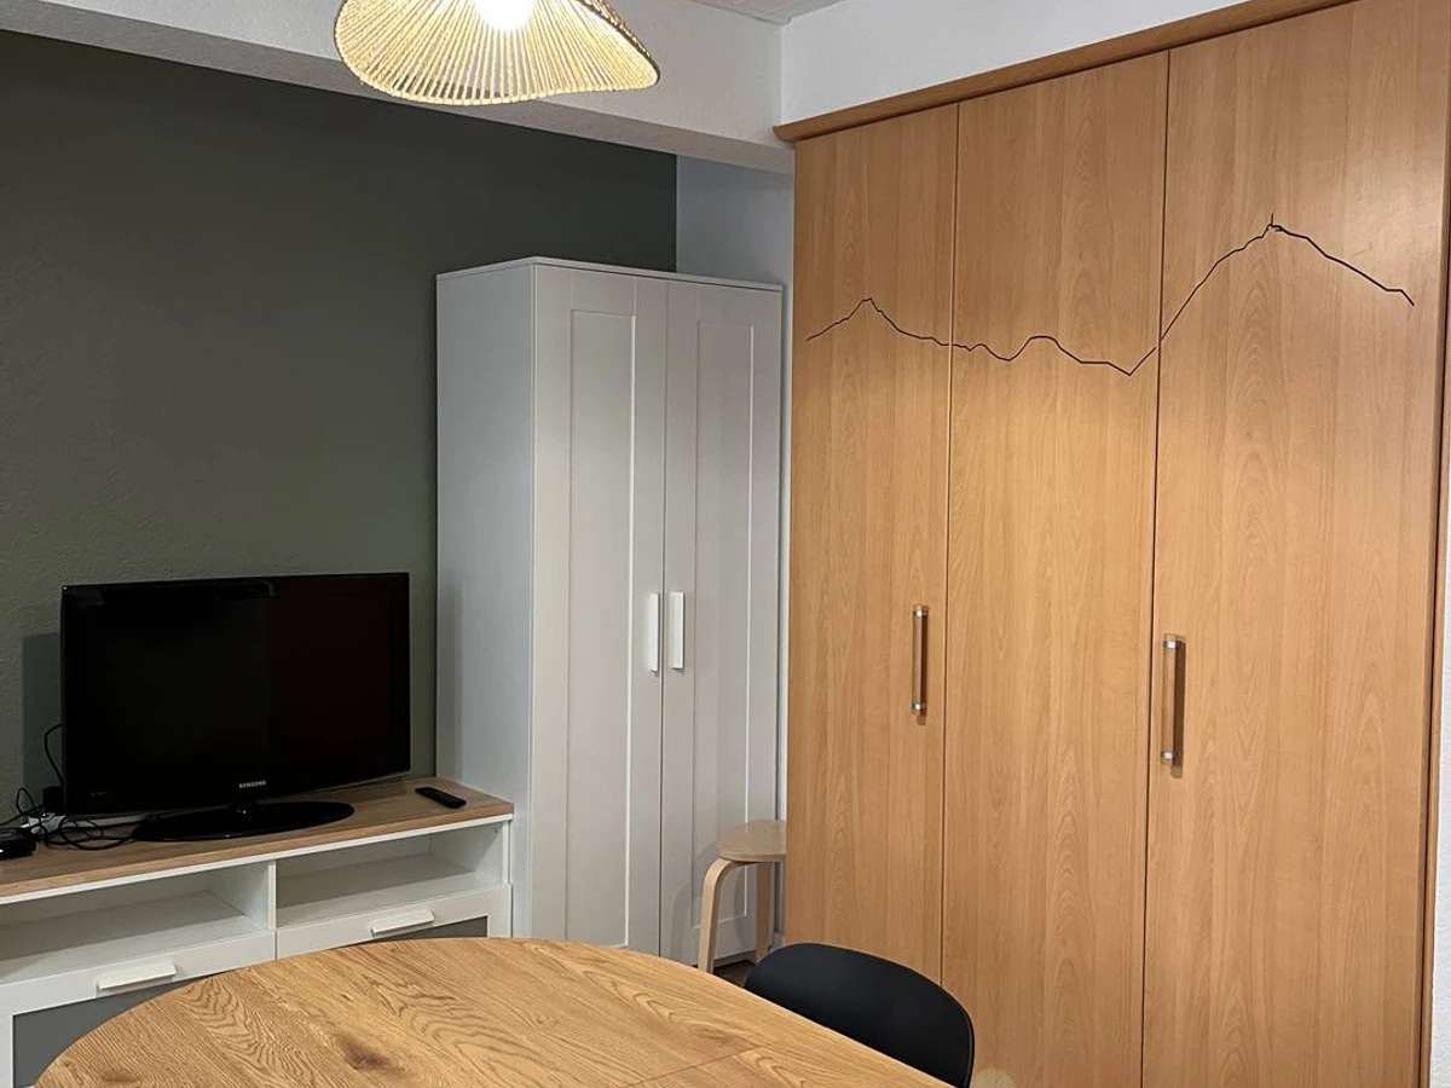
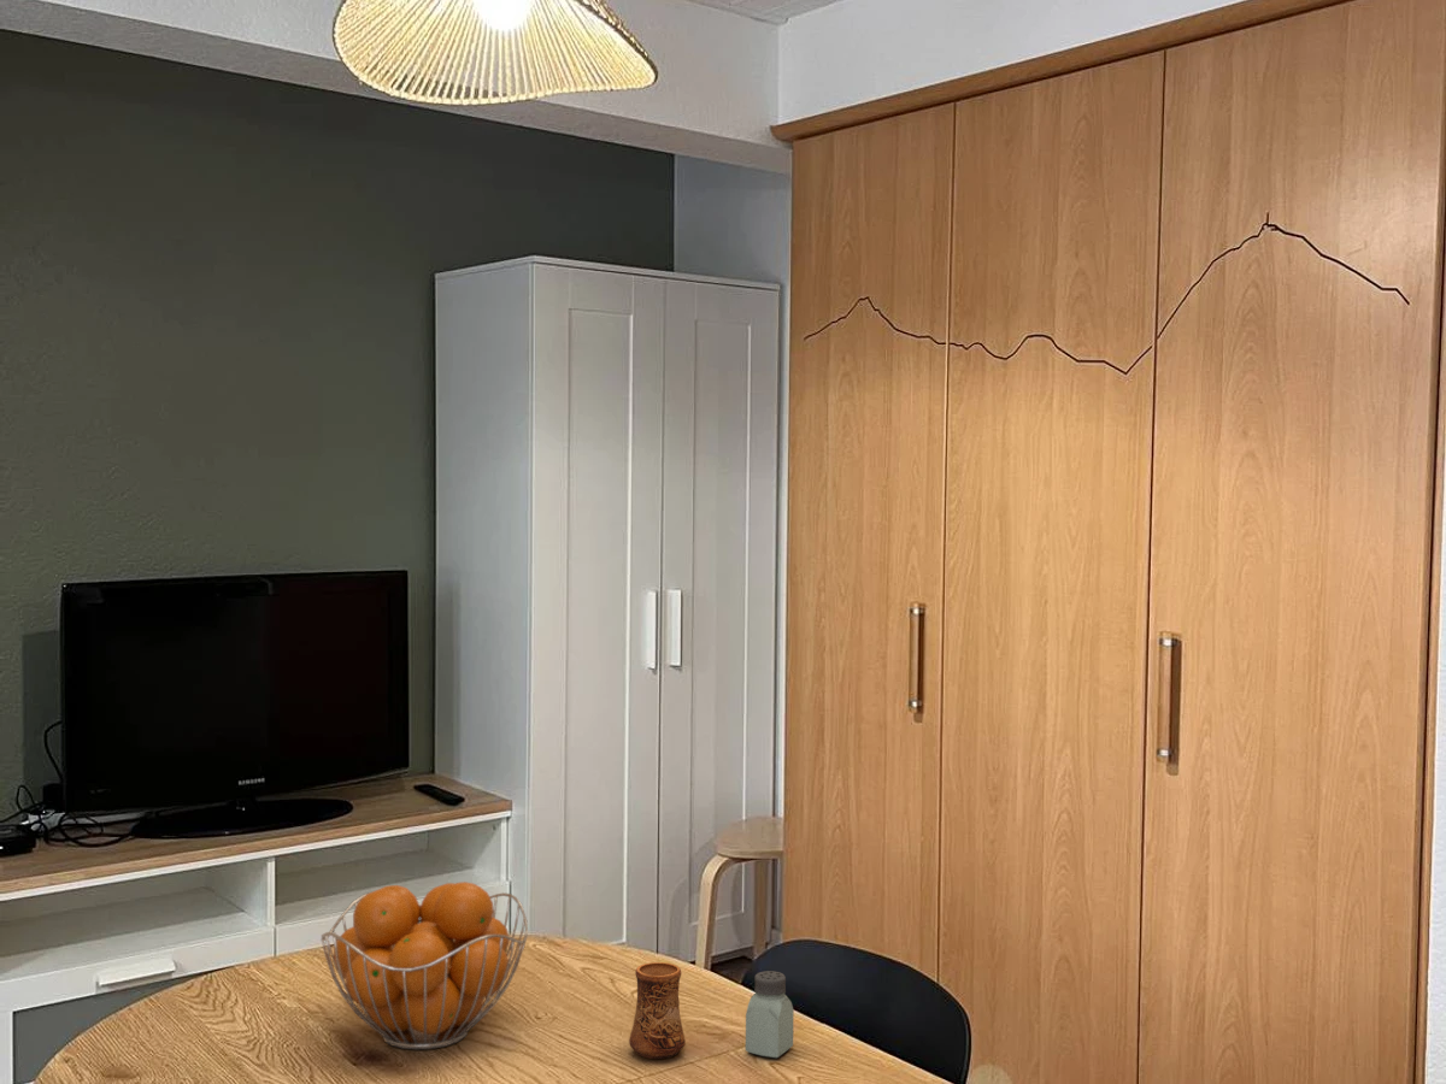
+ cup (657, 1009)
+ fruit basket (425, 958)
+ saltshaker (769, 1013)
